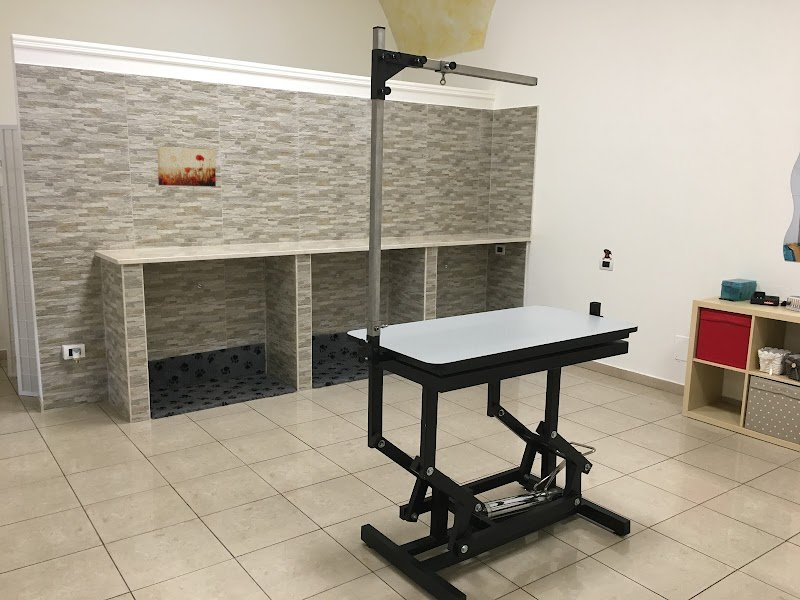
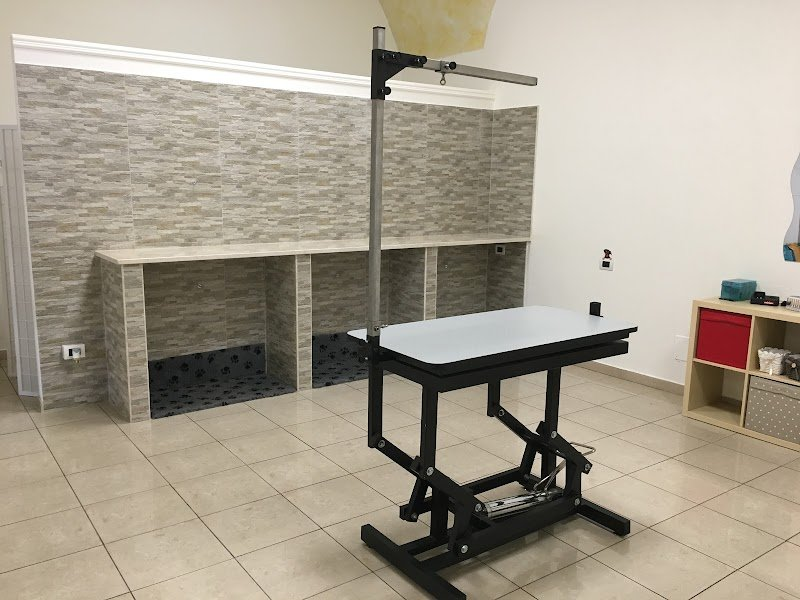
- wall art (187, 167)
